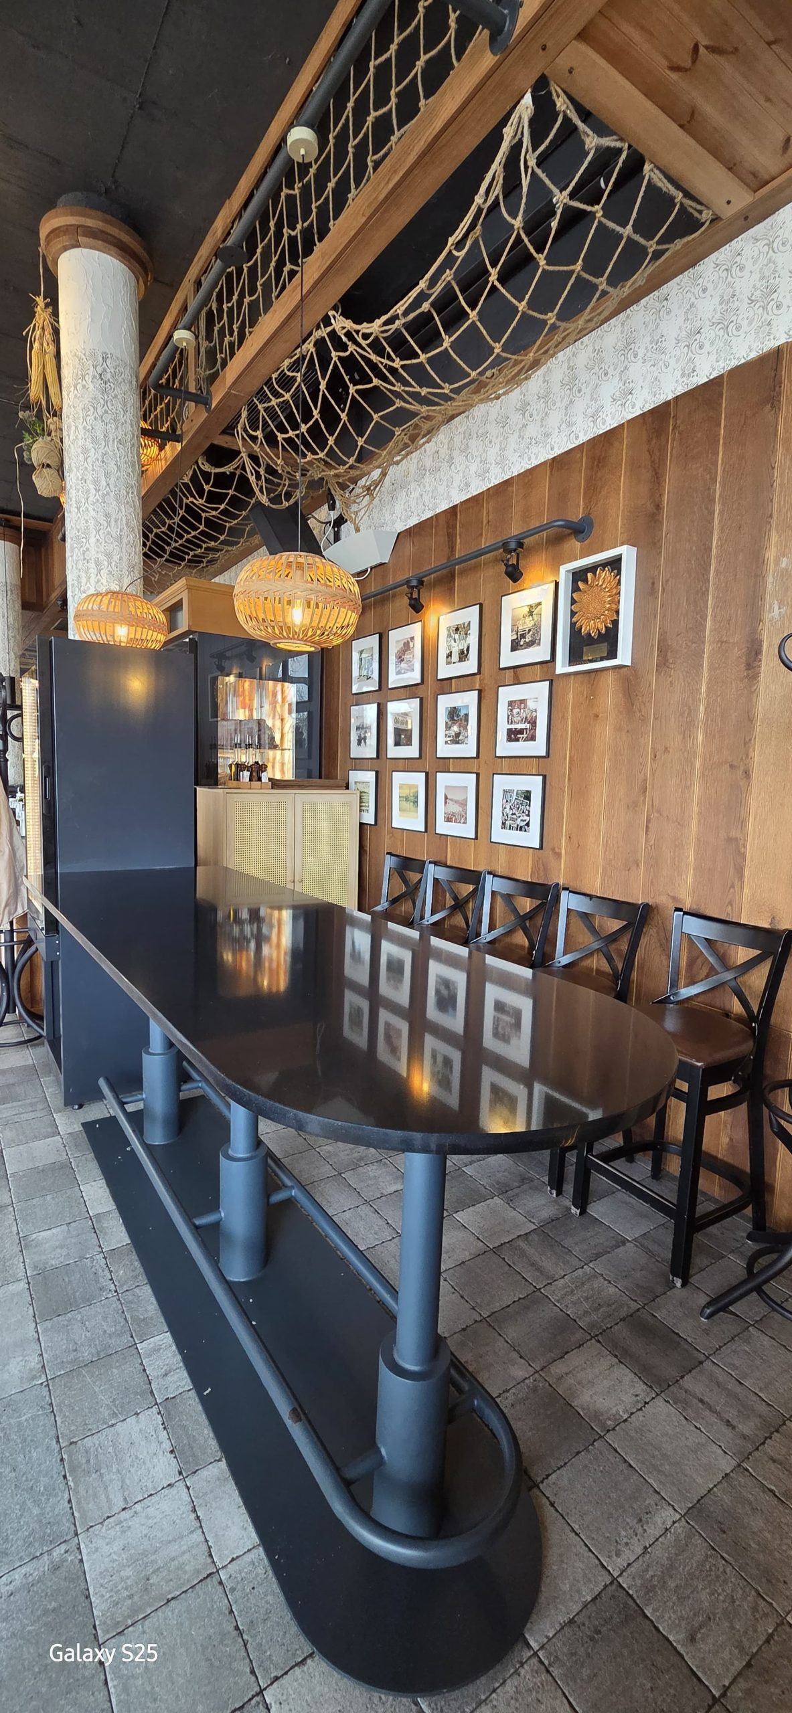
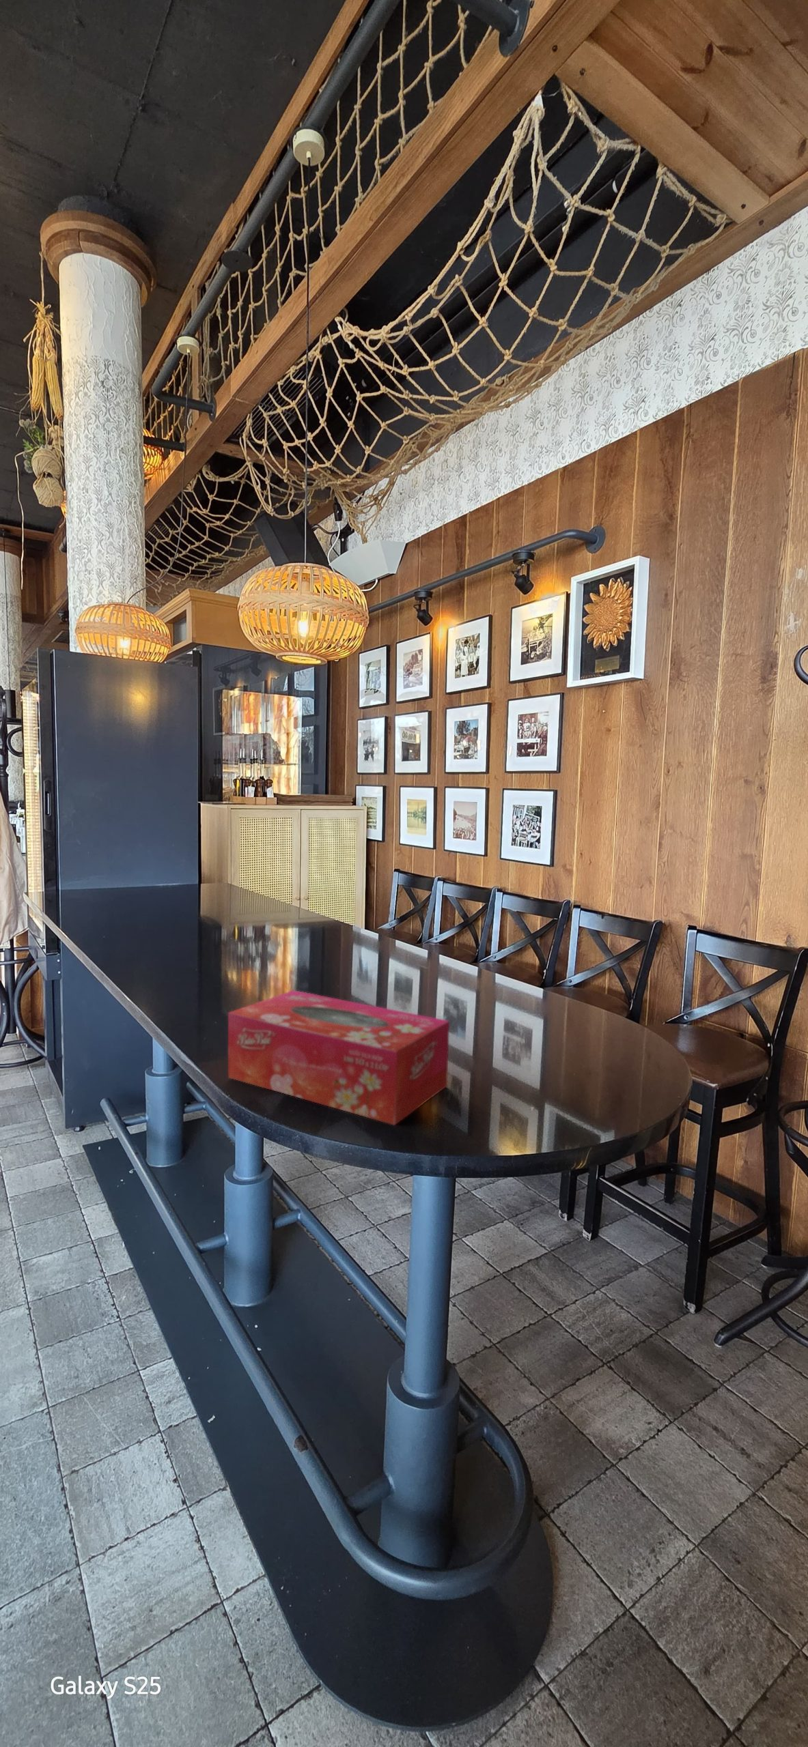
+ tissue box (338, 1048)
